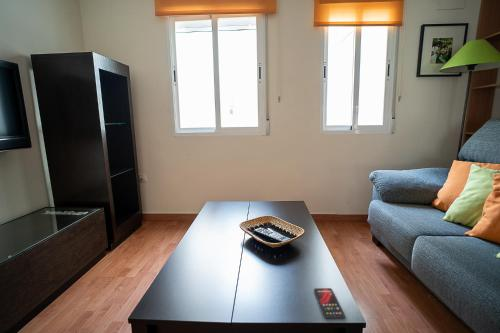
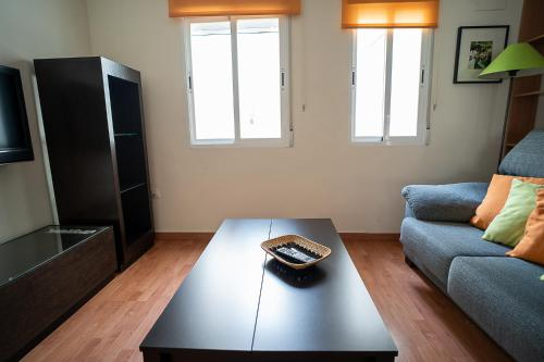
- smartphone (328, 302)
